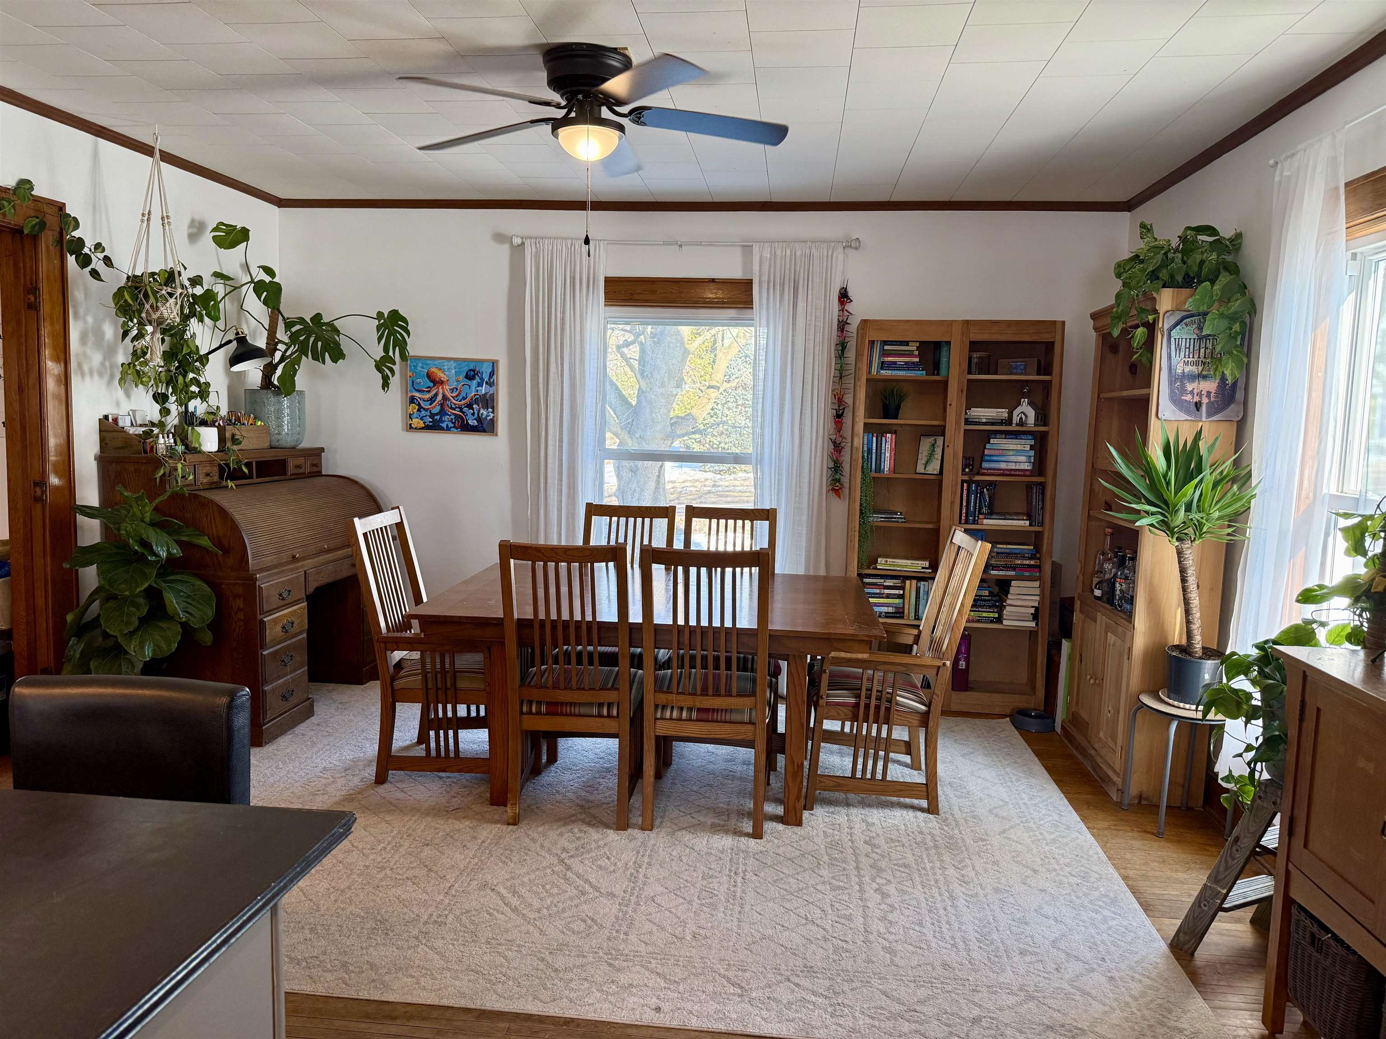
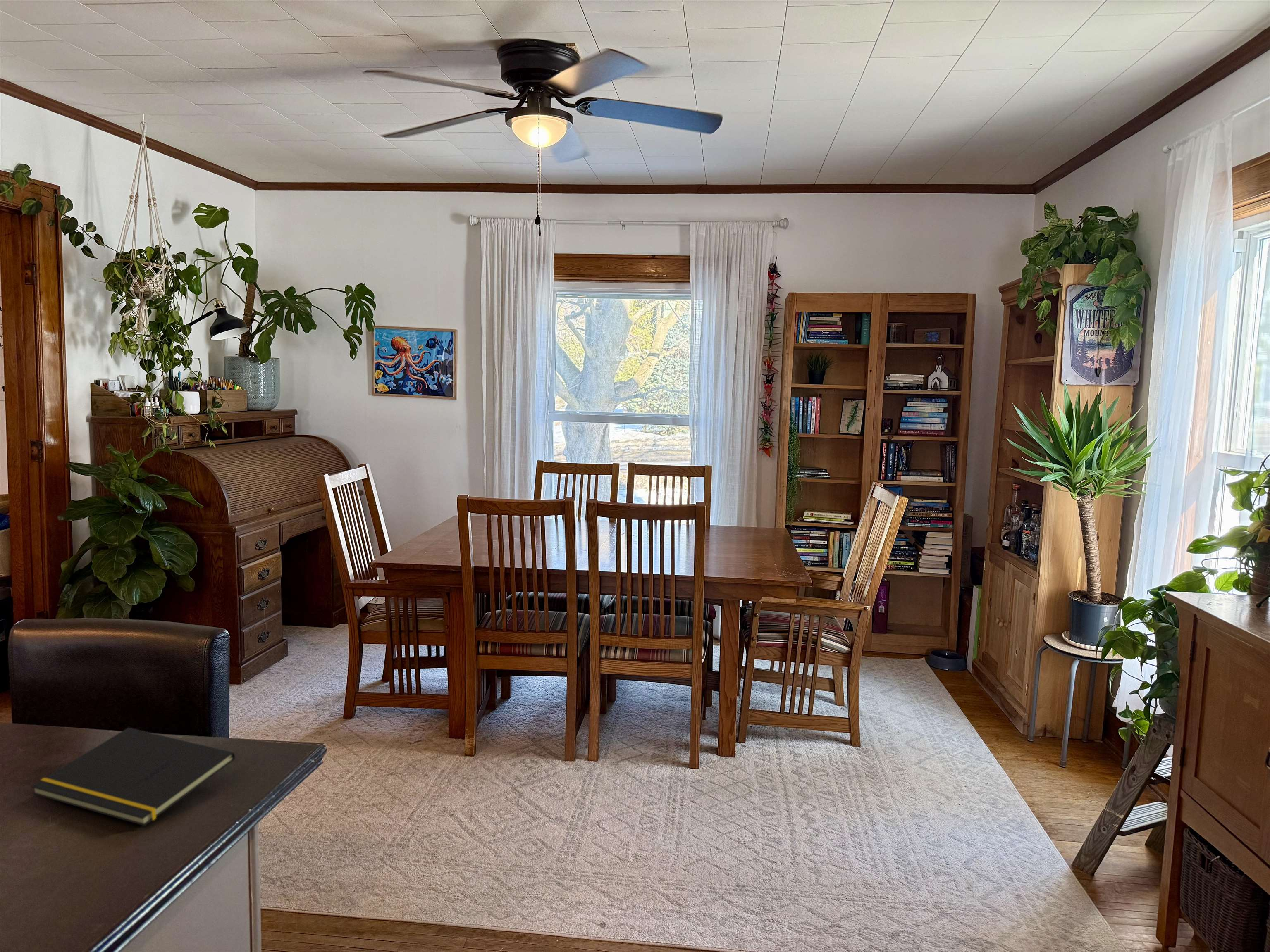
+ notepad (136, 772)
